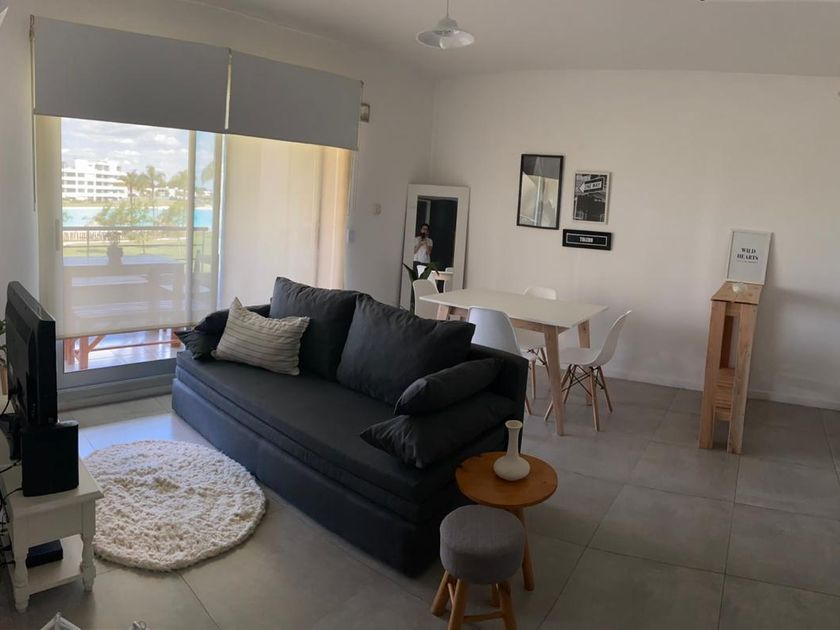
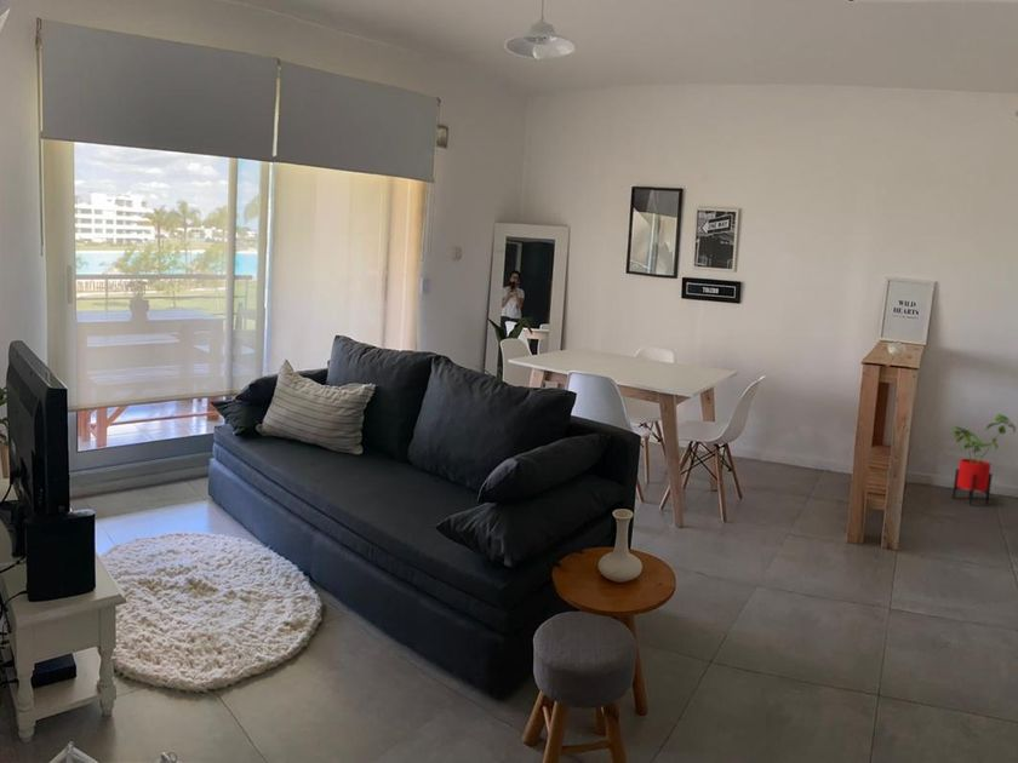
+ house plant (980, 458)
